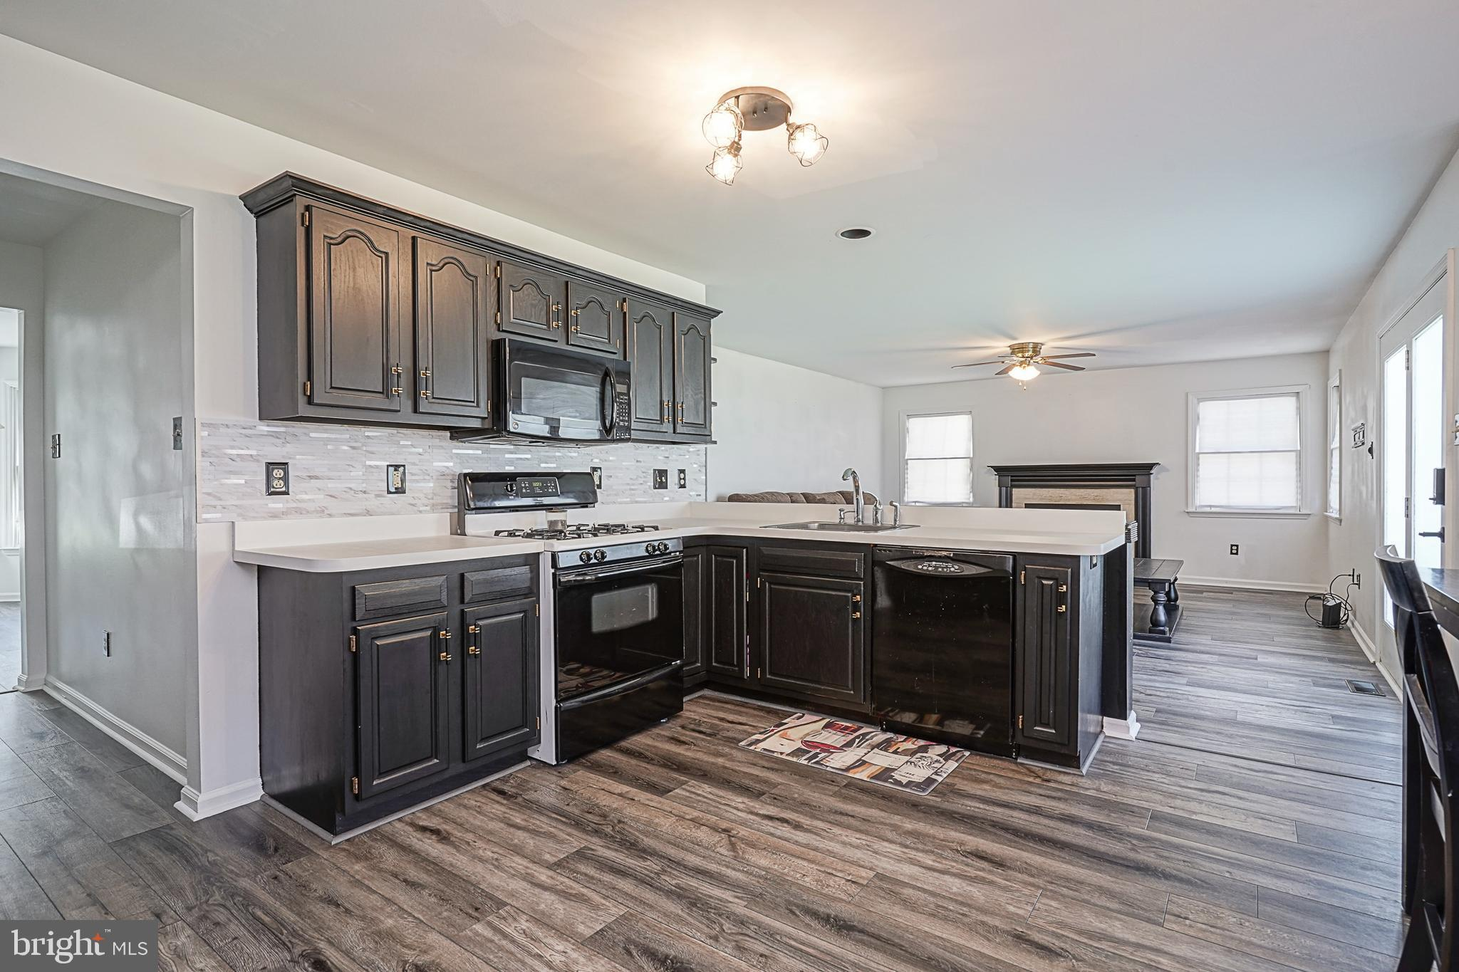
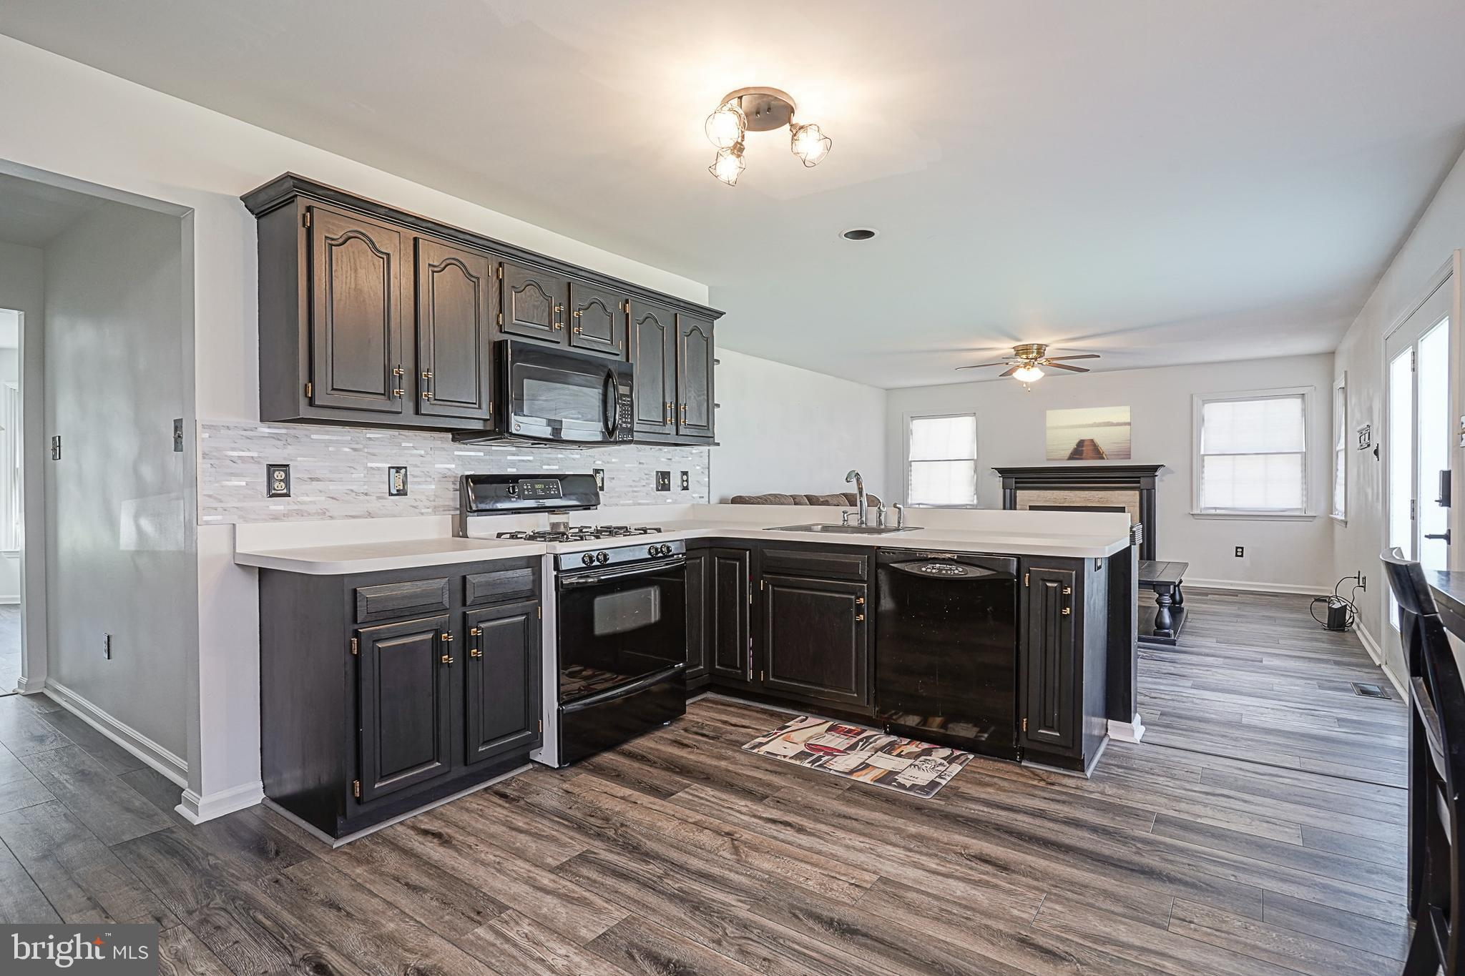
+ wall art (1087, 434)
